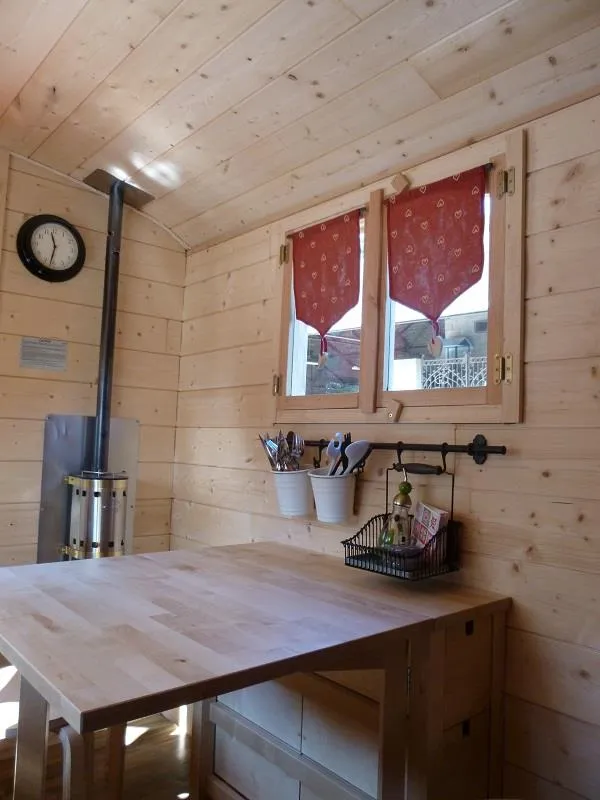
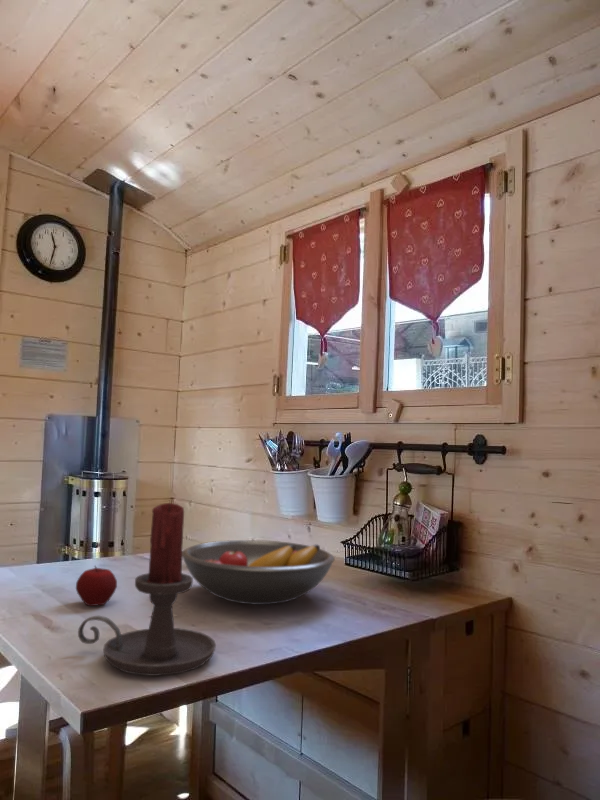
+ apple (96, 584)
+ fruit bowl (257, 568)
+ candle holder (148, 579)
